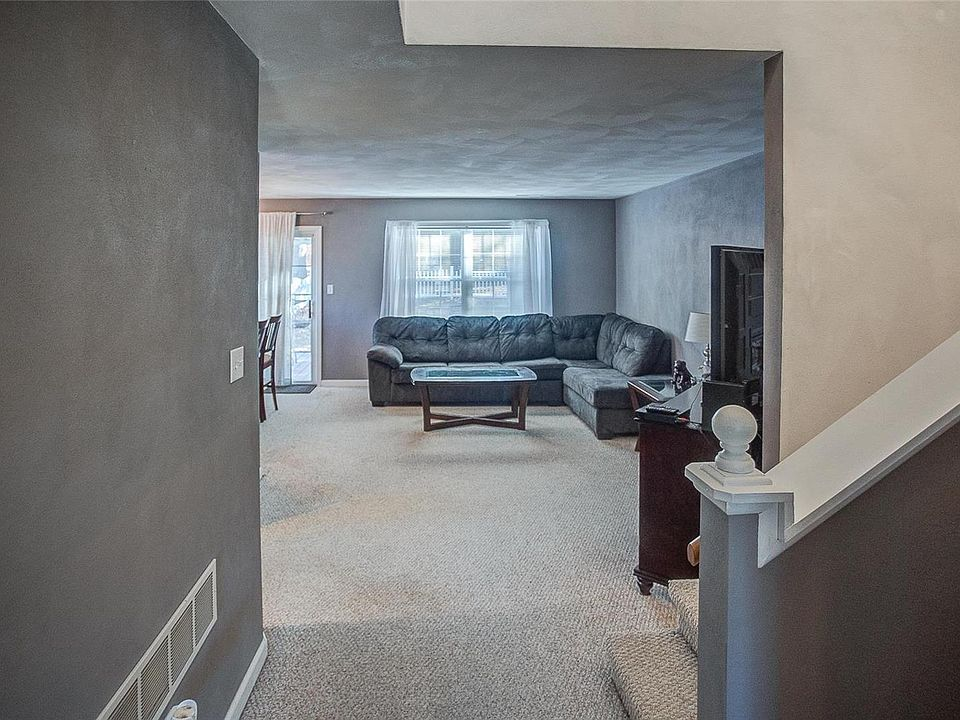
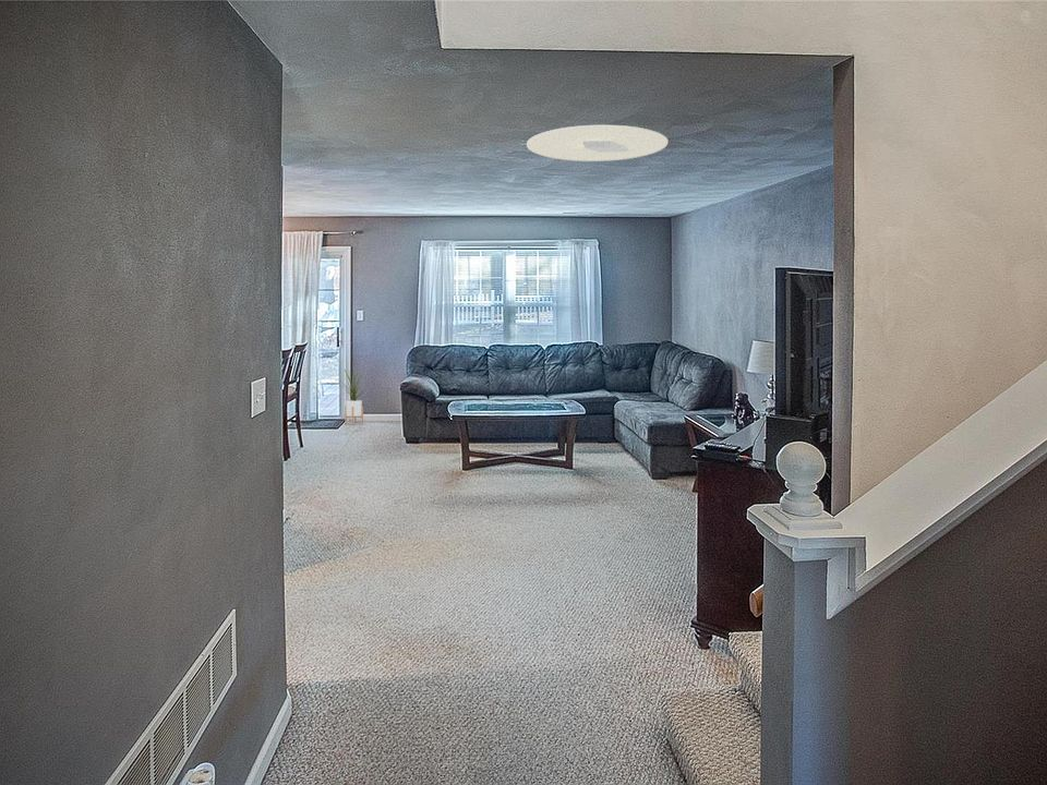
+ house plant (354, 392)
+ ceiling light (597, 137)
